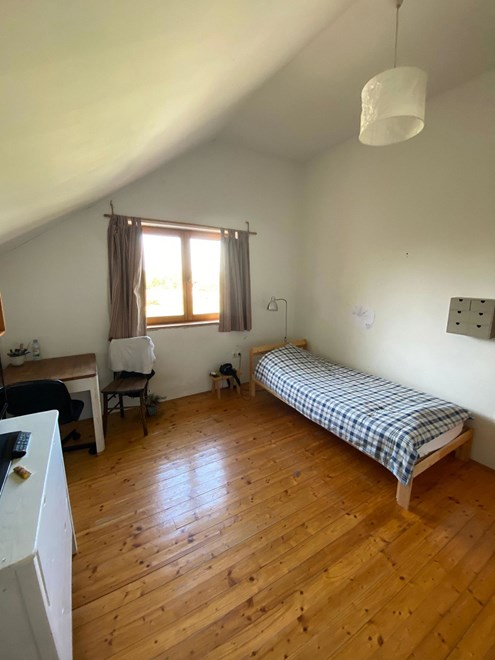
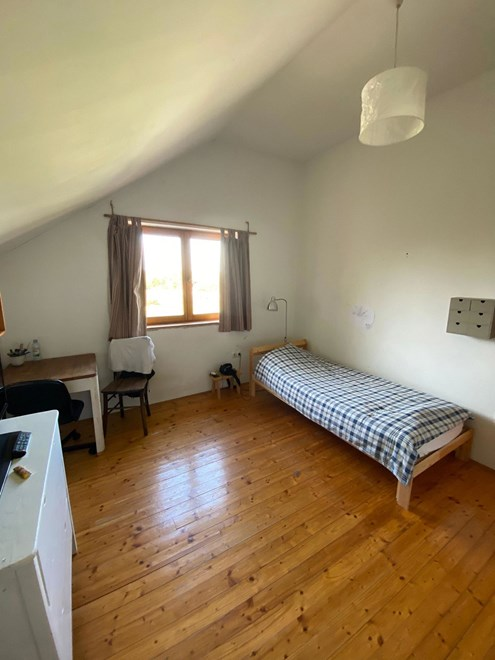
- potted plant (152, 404)
